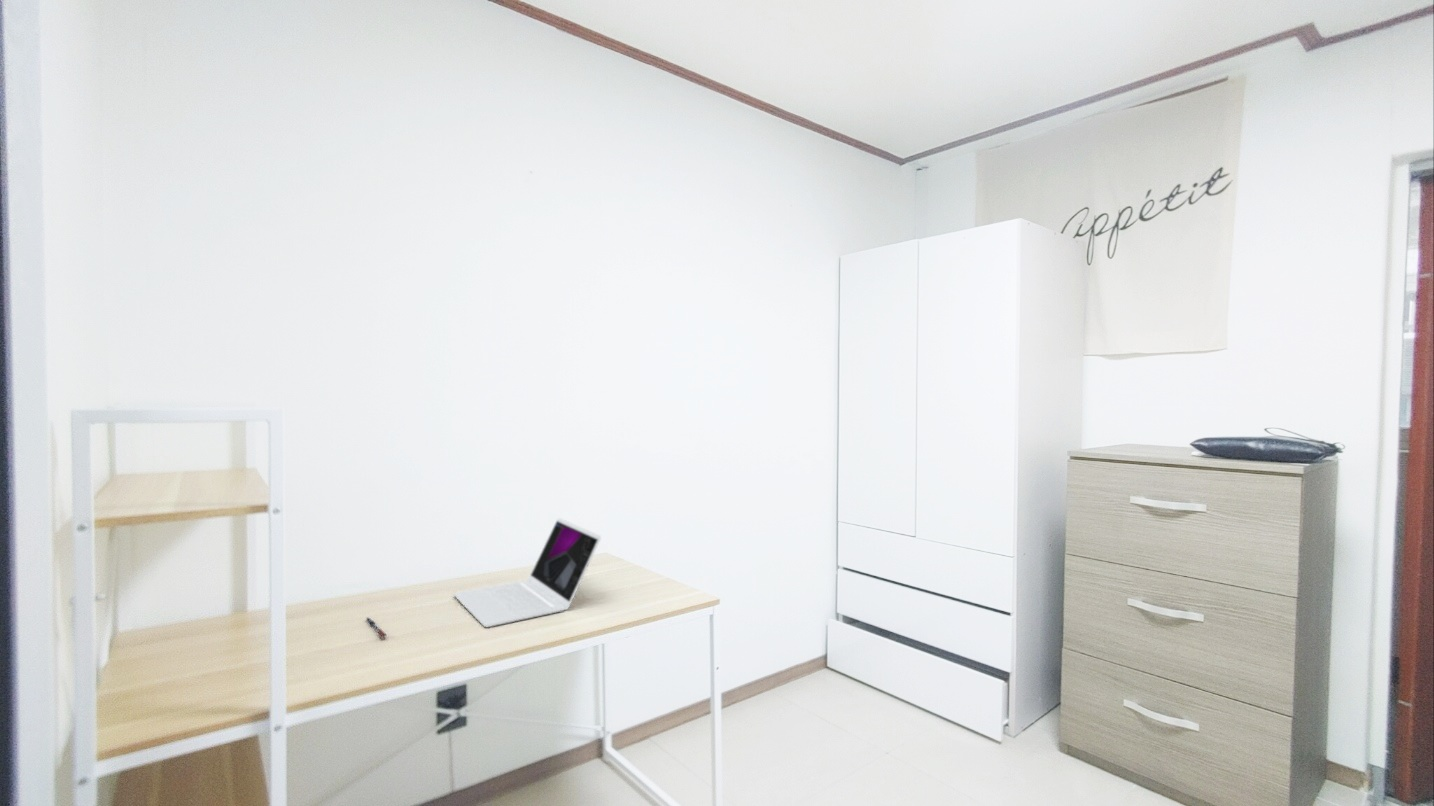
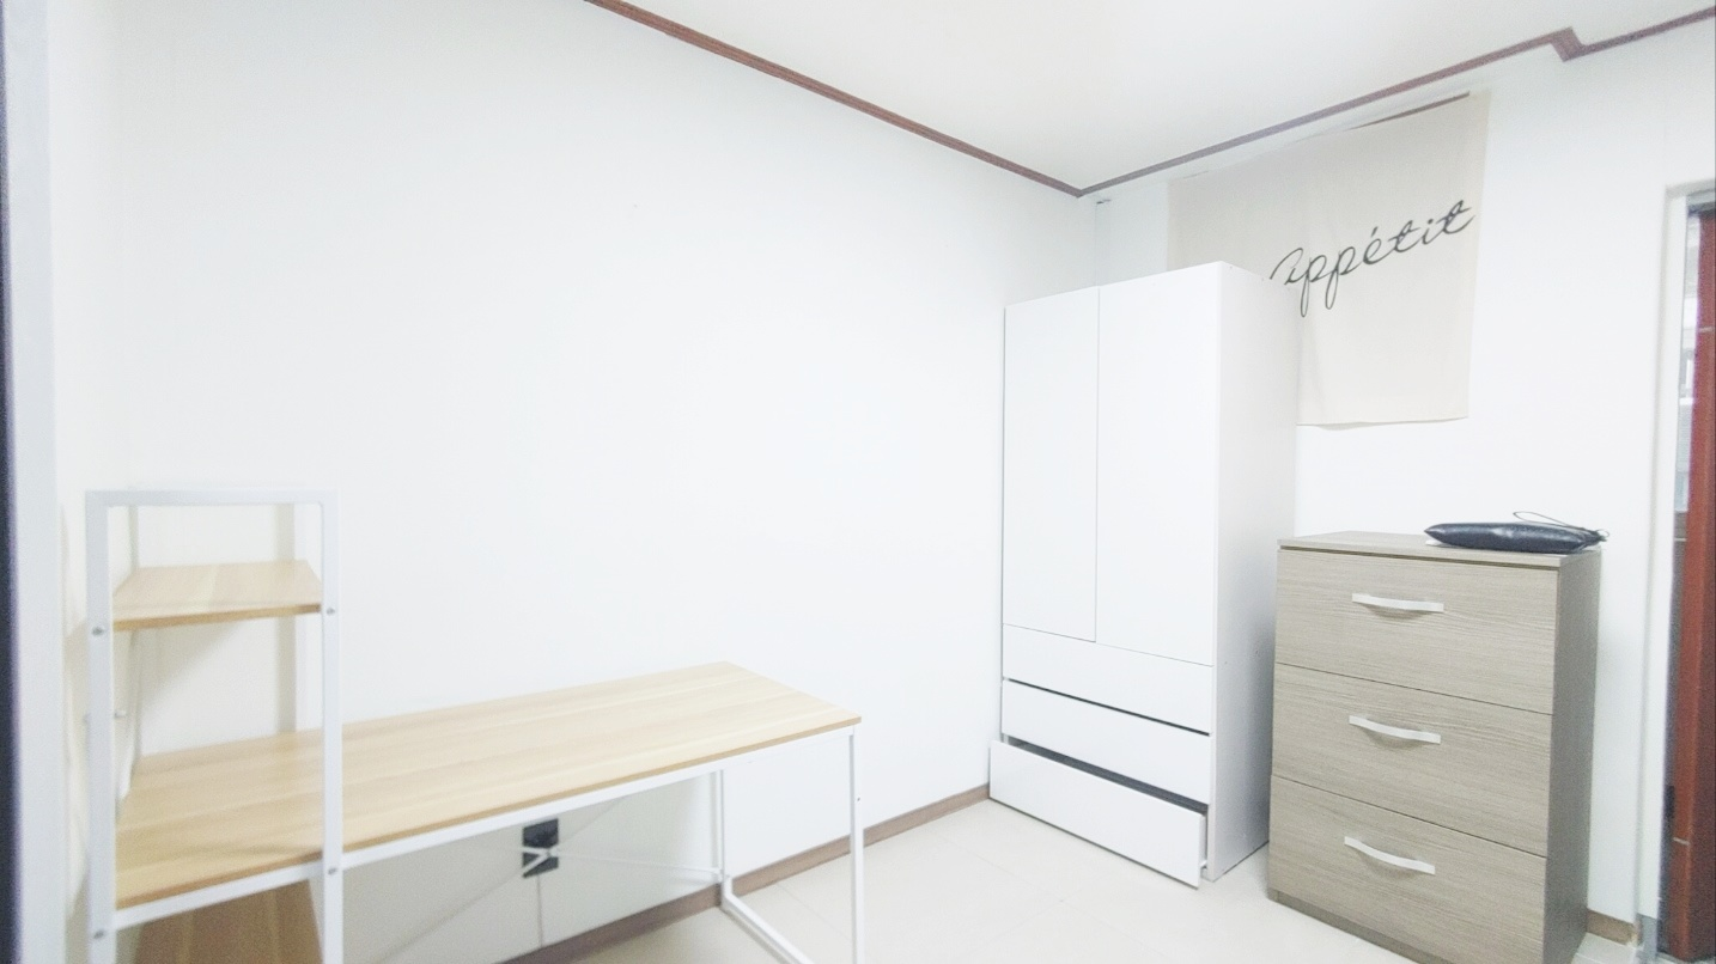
- pen (375, 625)
- laptop (534, 565)
